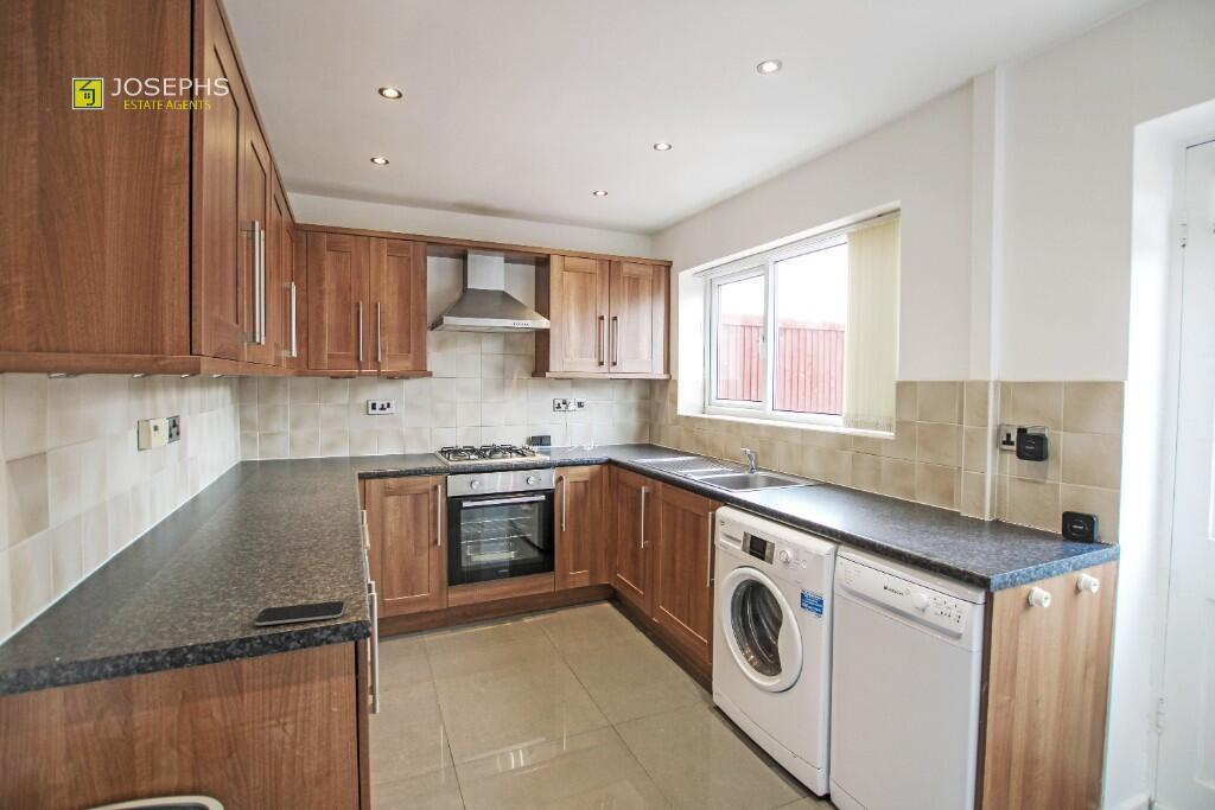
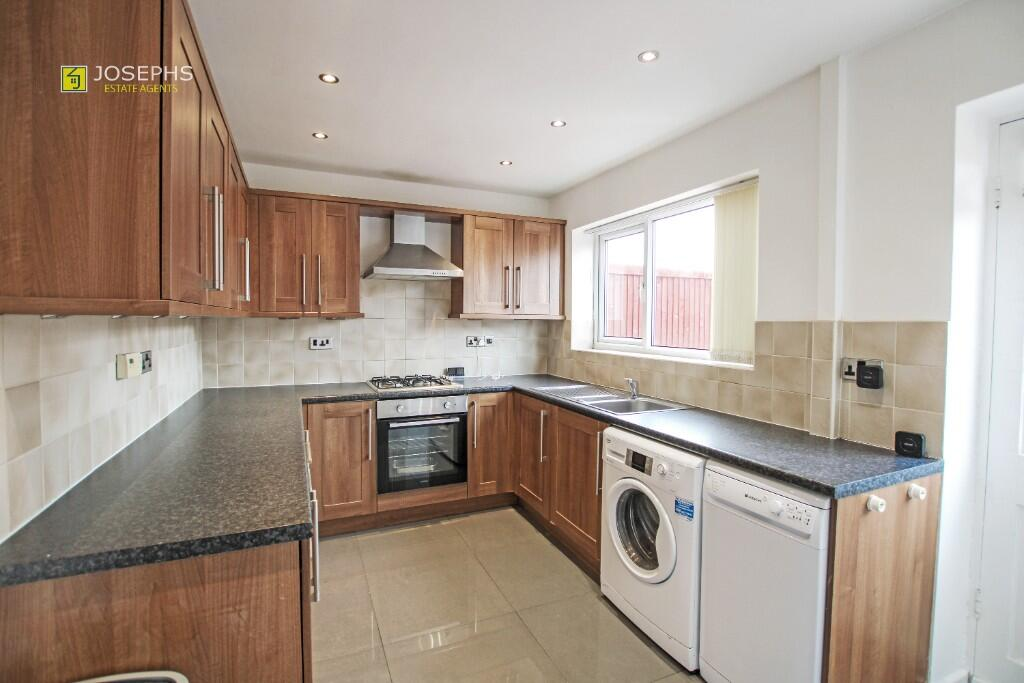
- smartphone (301, 612)
